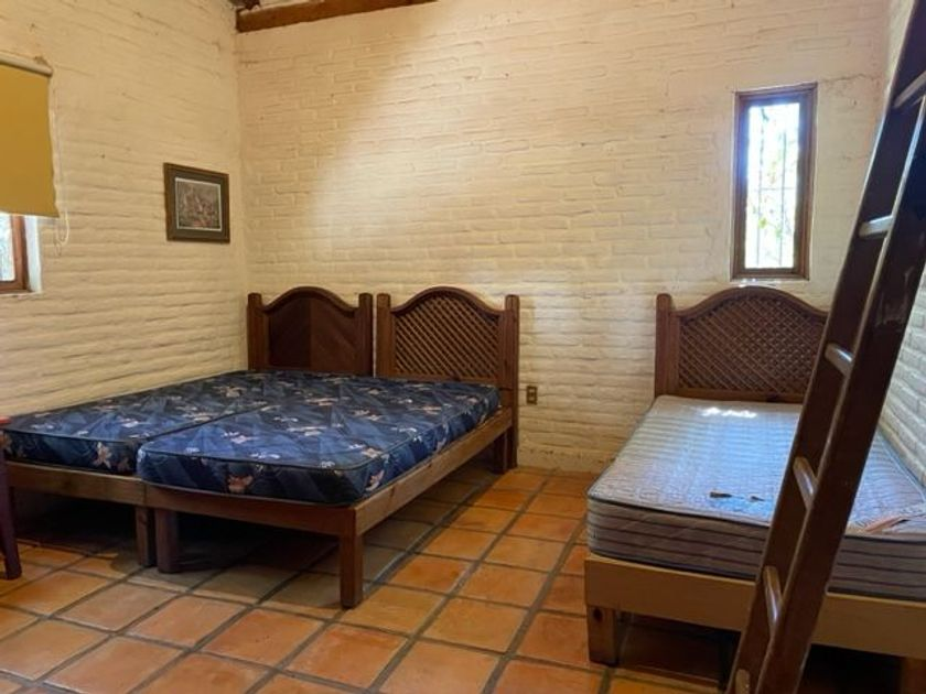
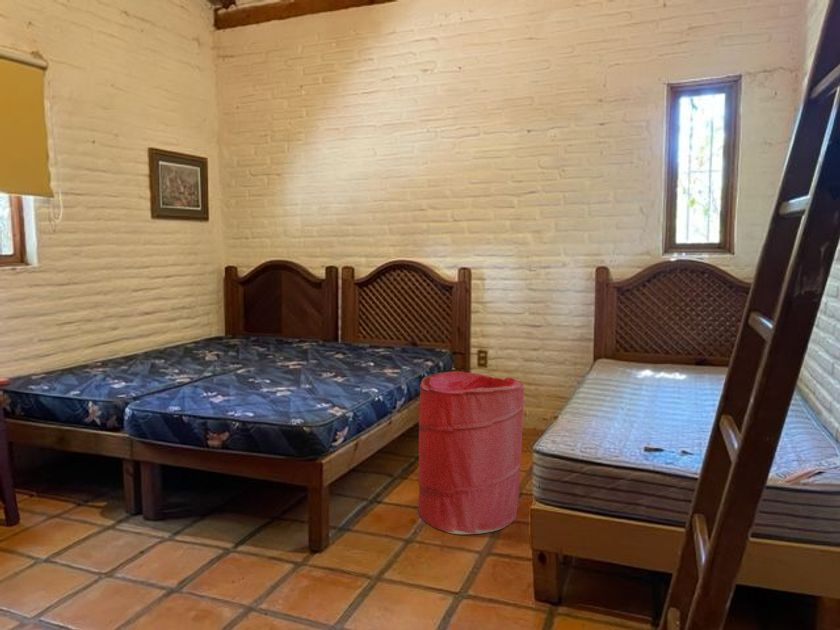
+ laundry hamper (470, 444)
